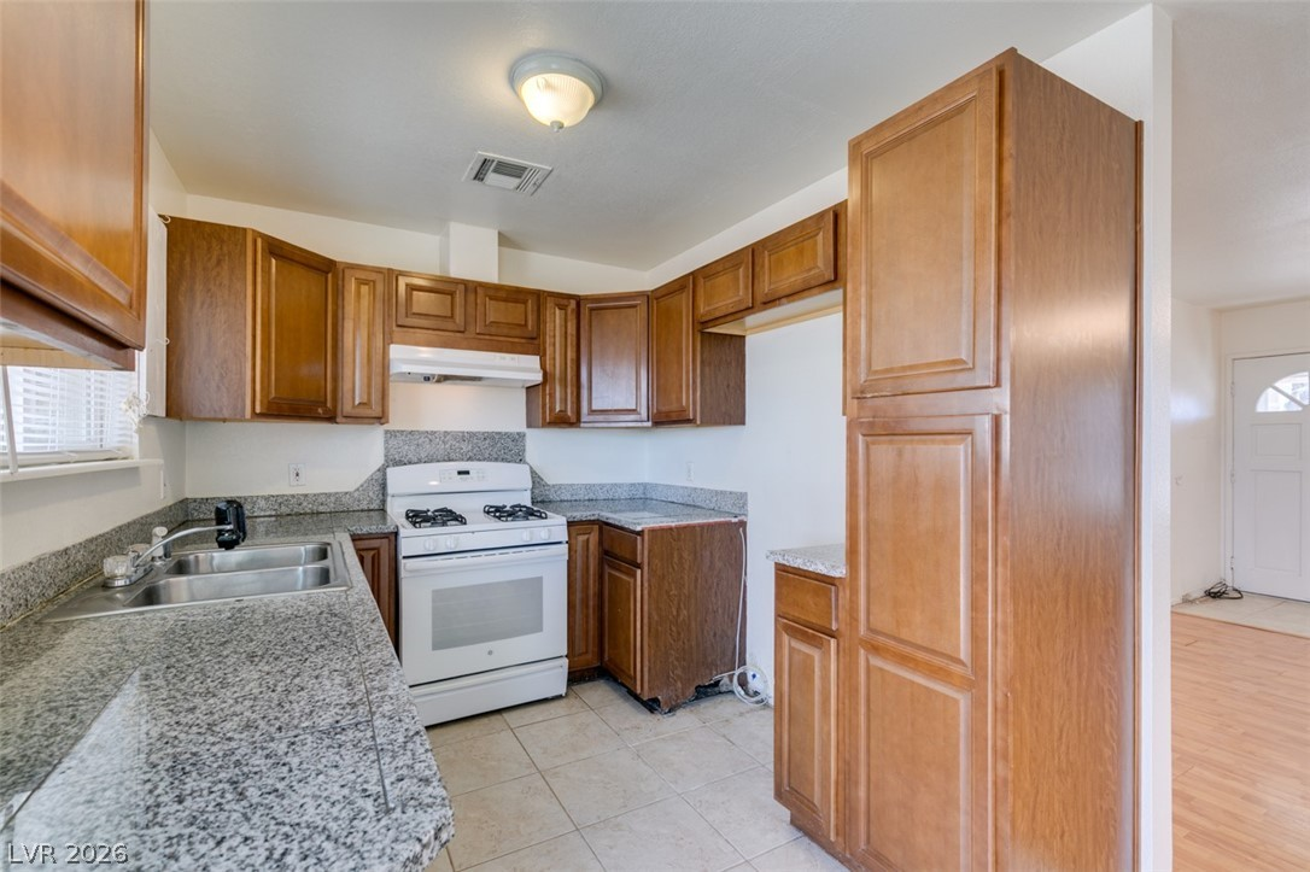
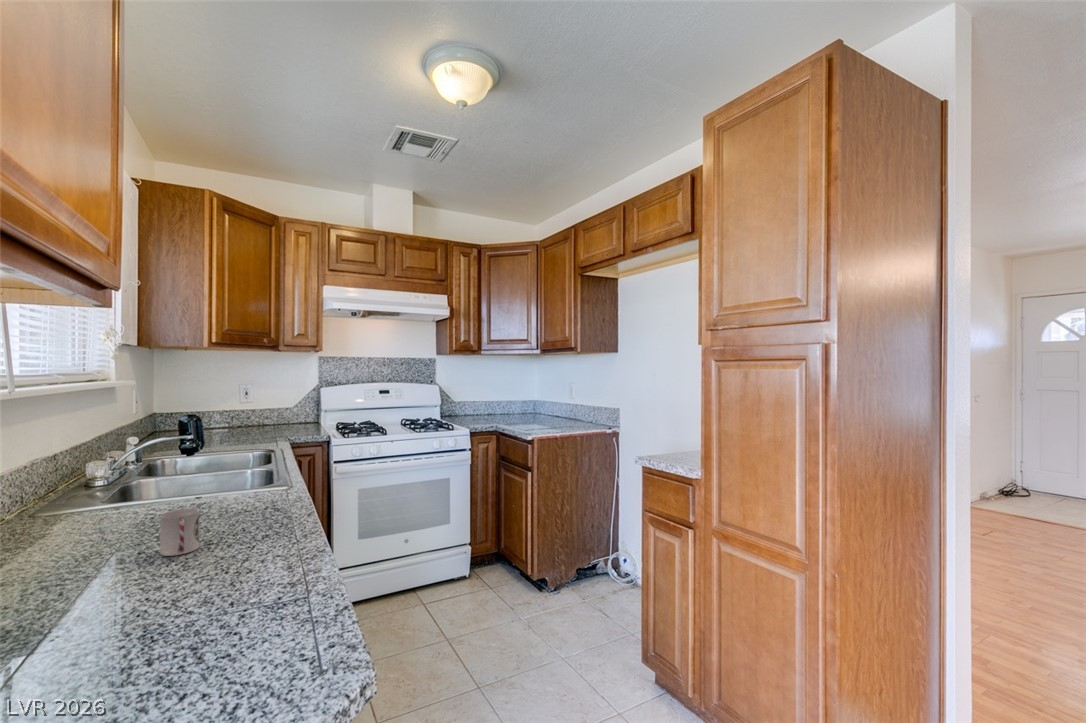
+ cup (180, 533)
